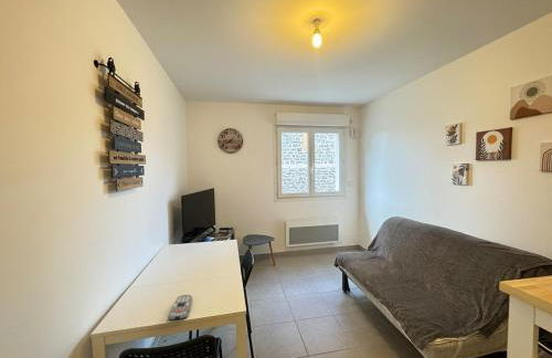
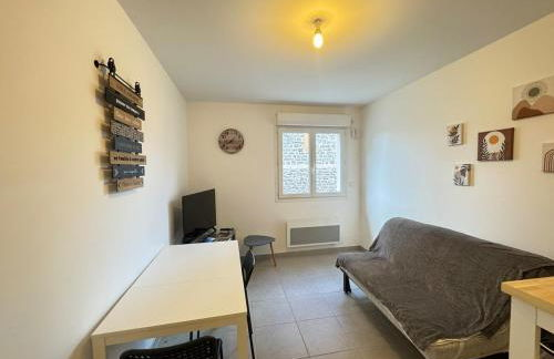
- remote control (181, 306)
